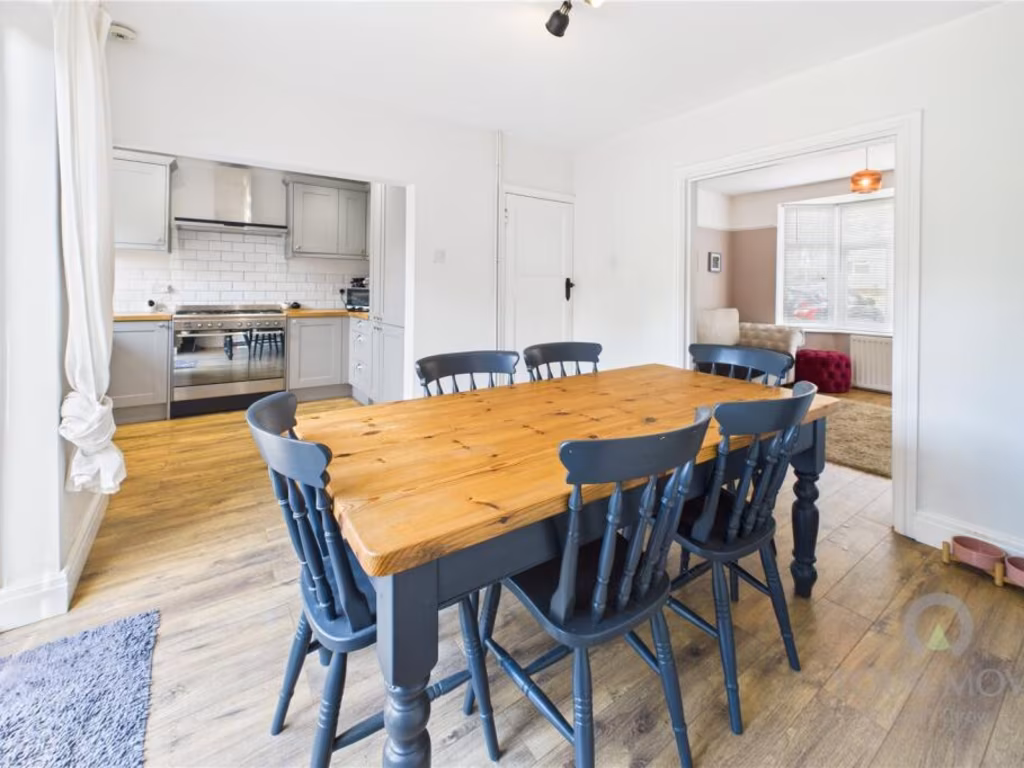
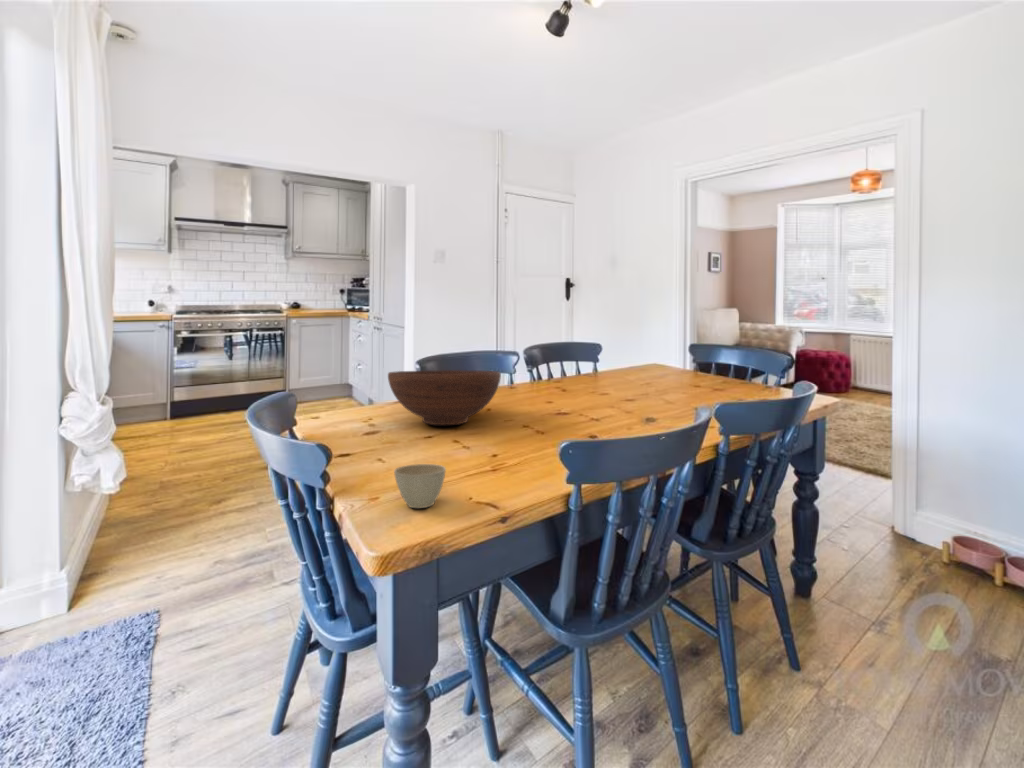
+ flower pot (420, 486)
+ fruit bowl (445, 397)
